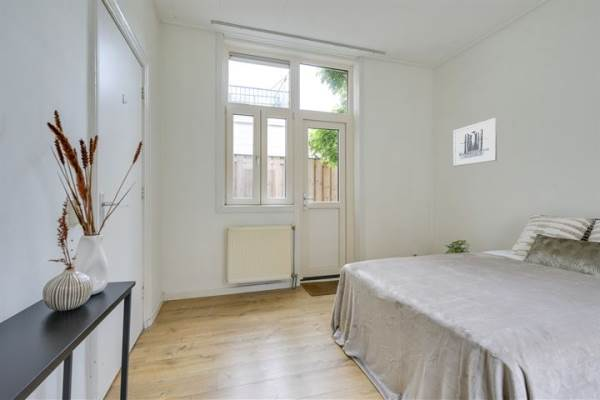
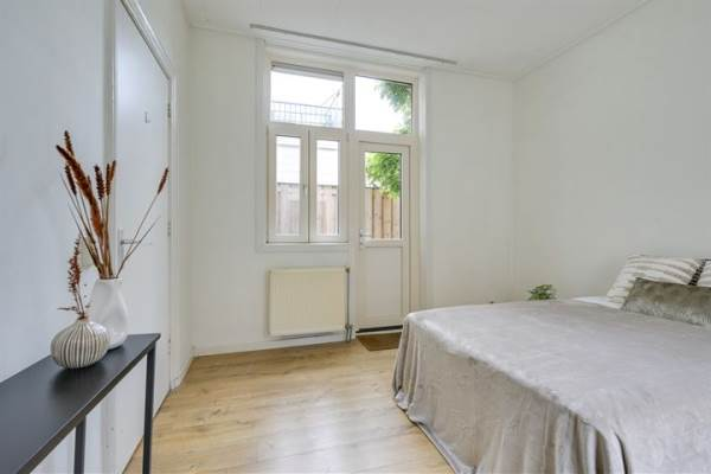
- wall art (473, 144)
